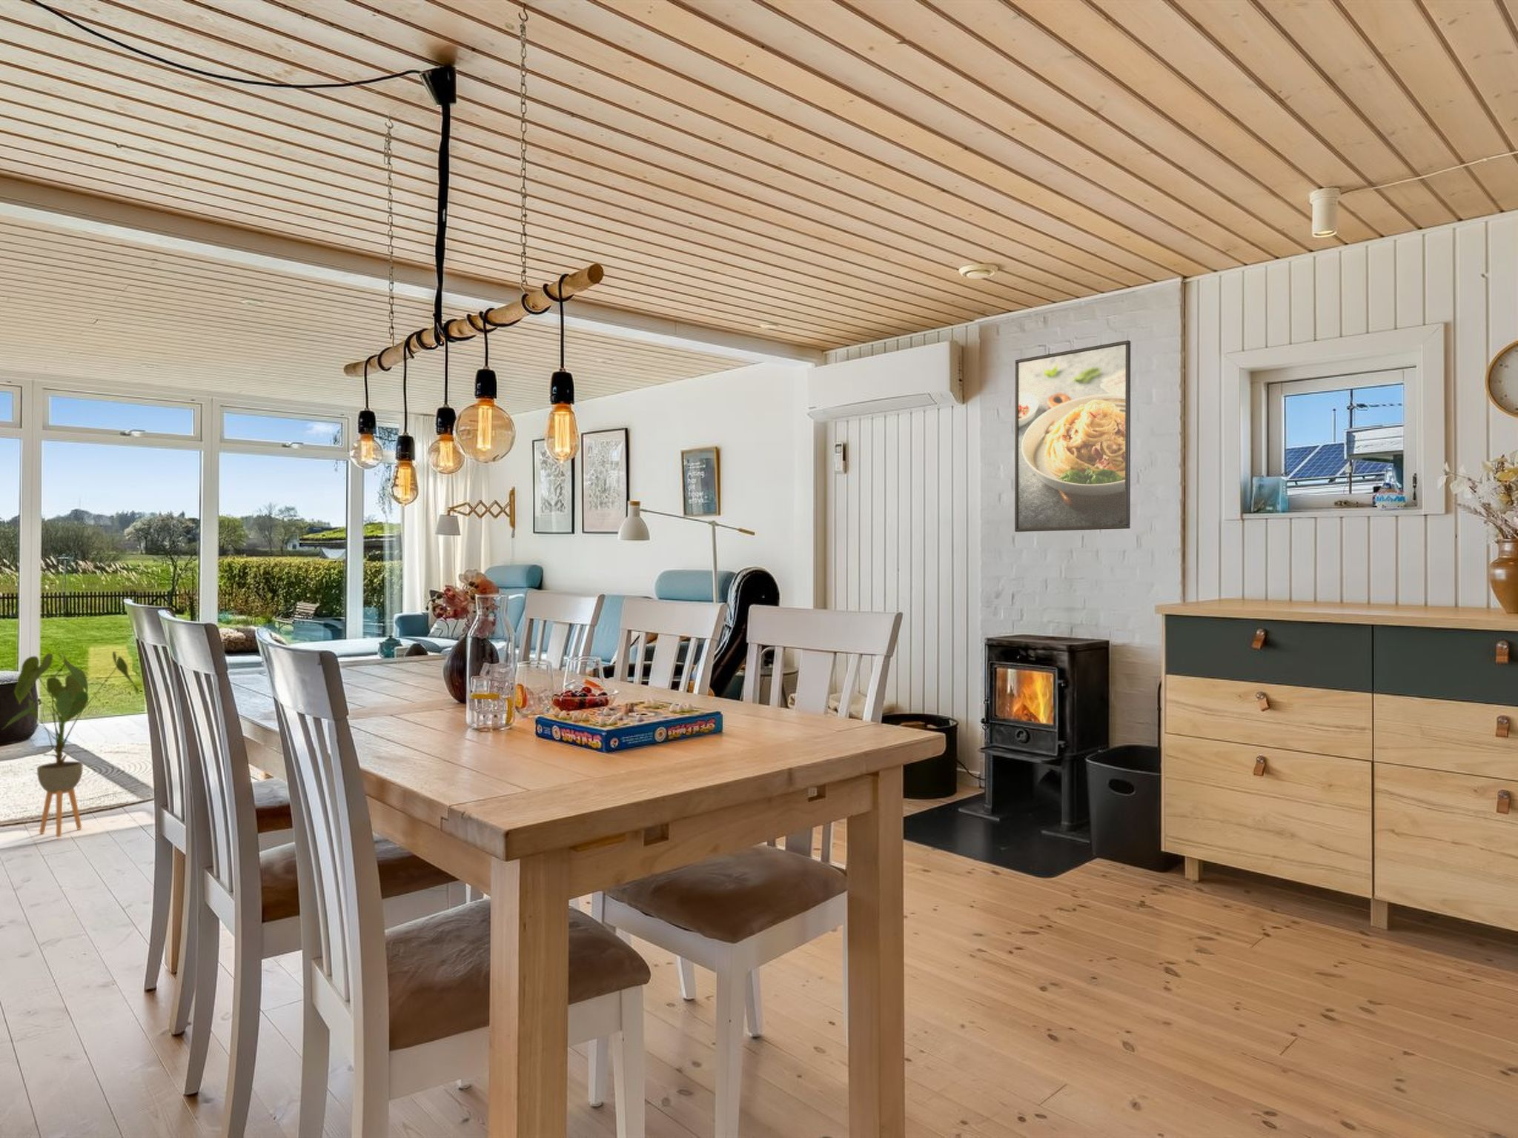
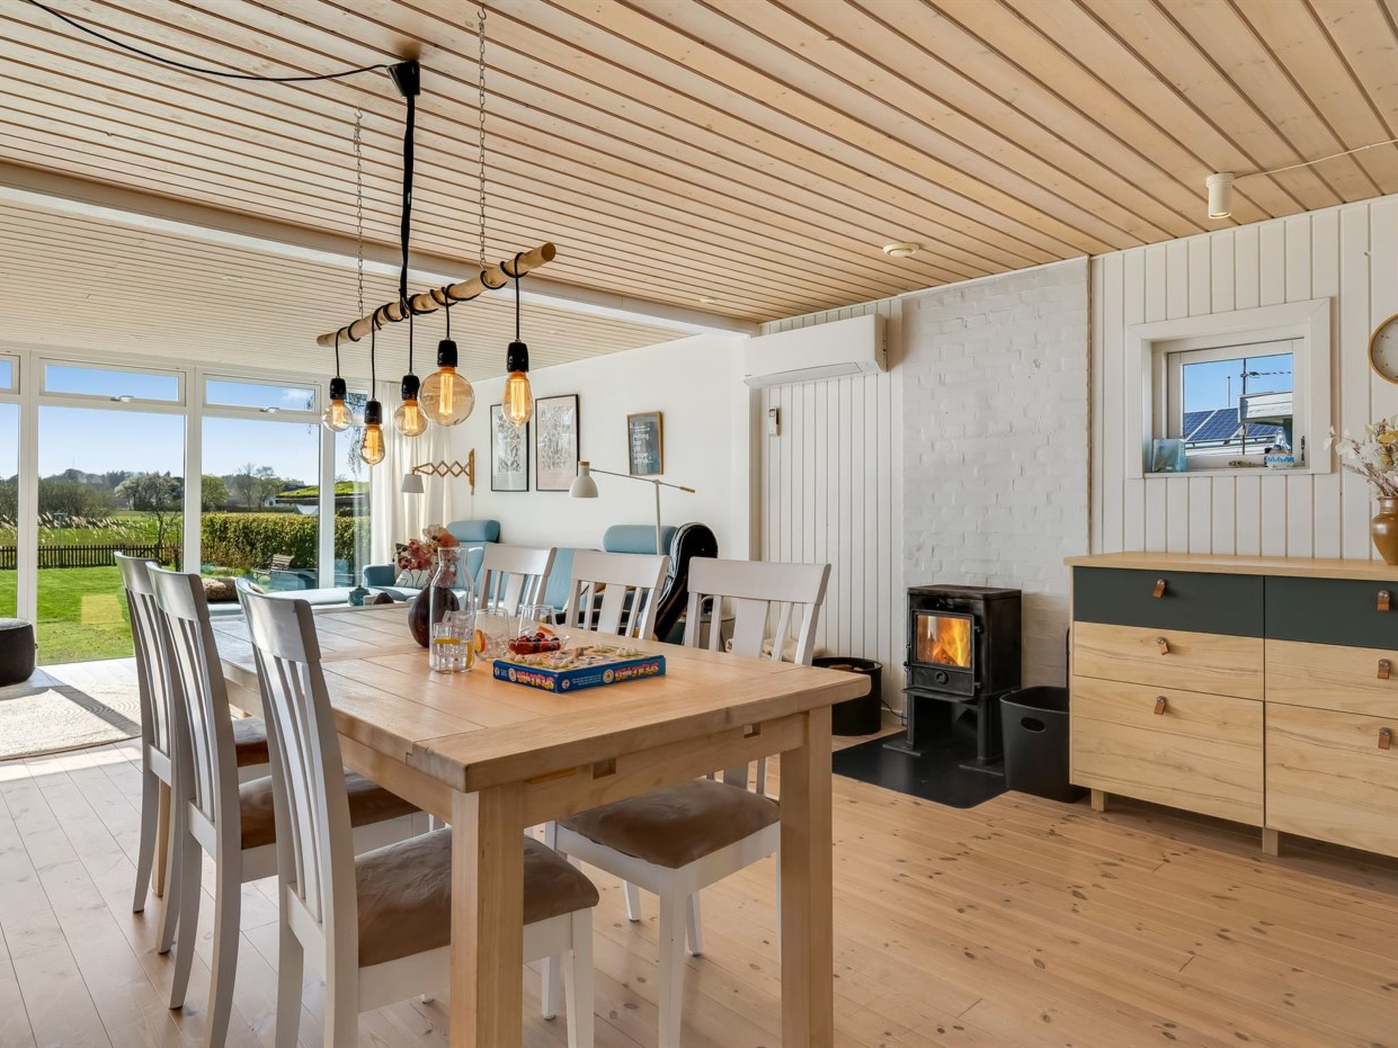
- house plant (60, 740)
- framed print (1070, 440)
